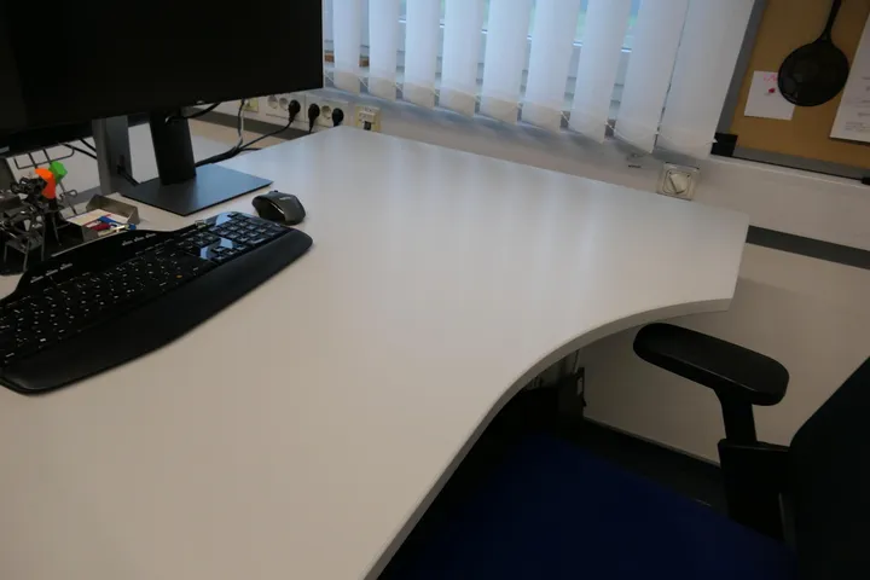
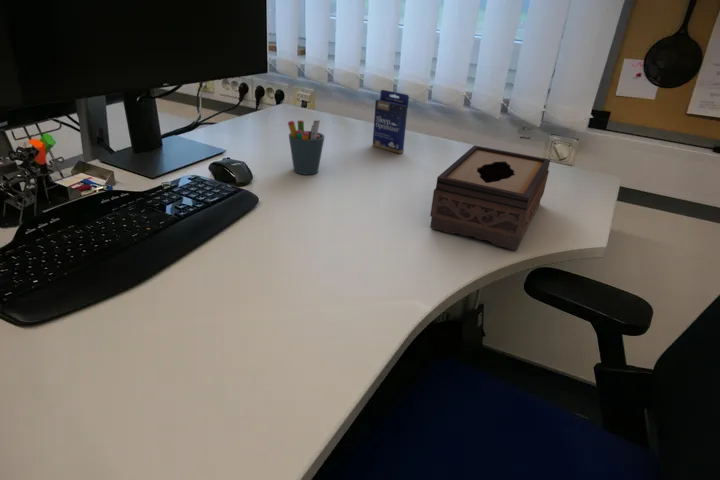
+ tissue box (493, 192)
+ small box (390, 121)
+ pen holder (305, 143)
